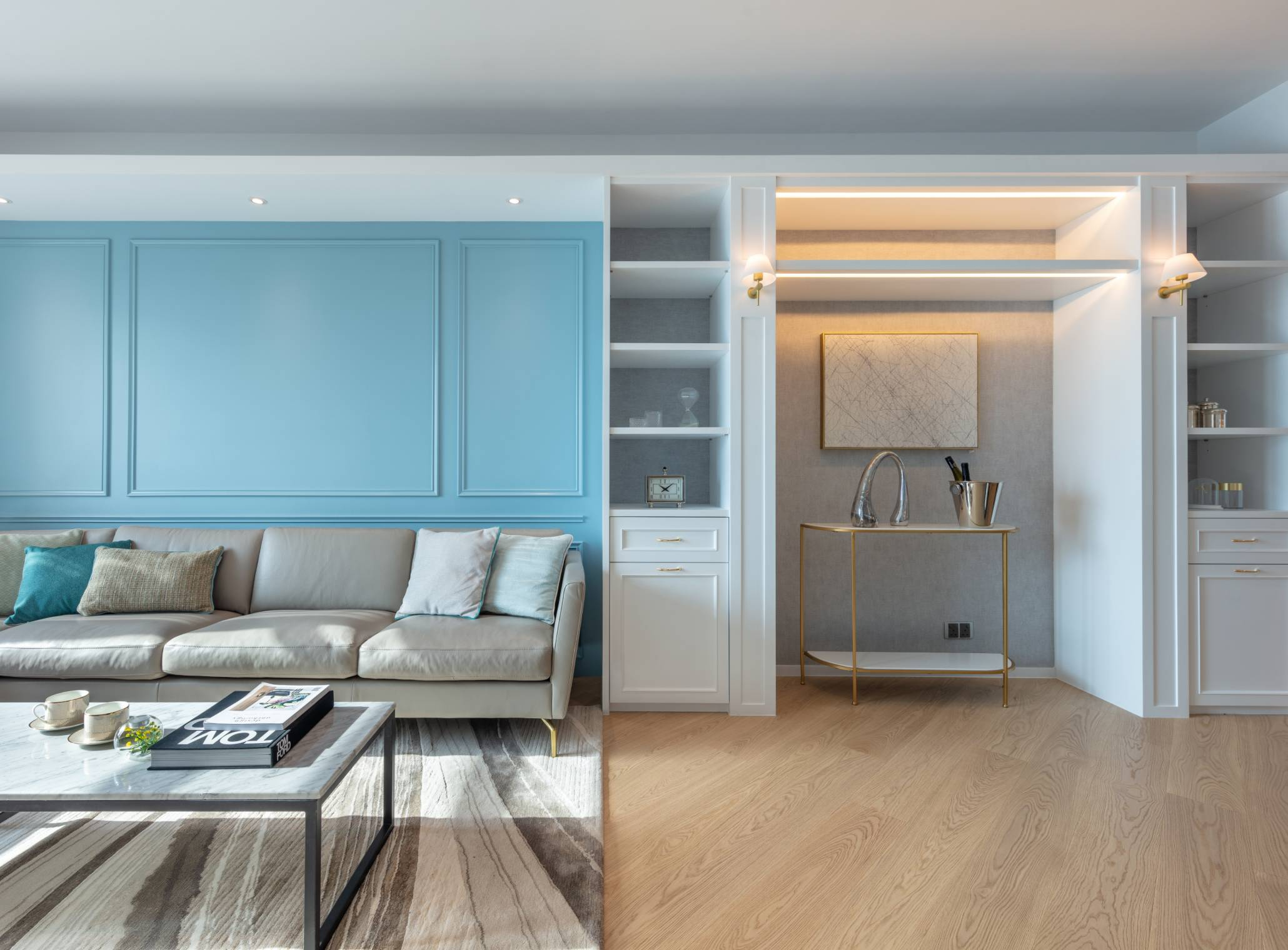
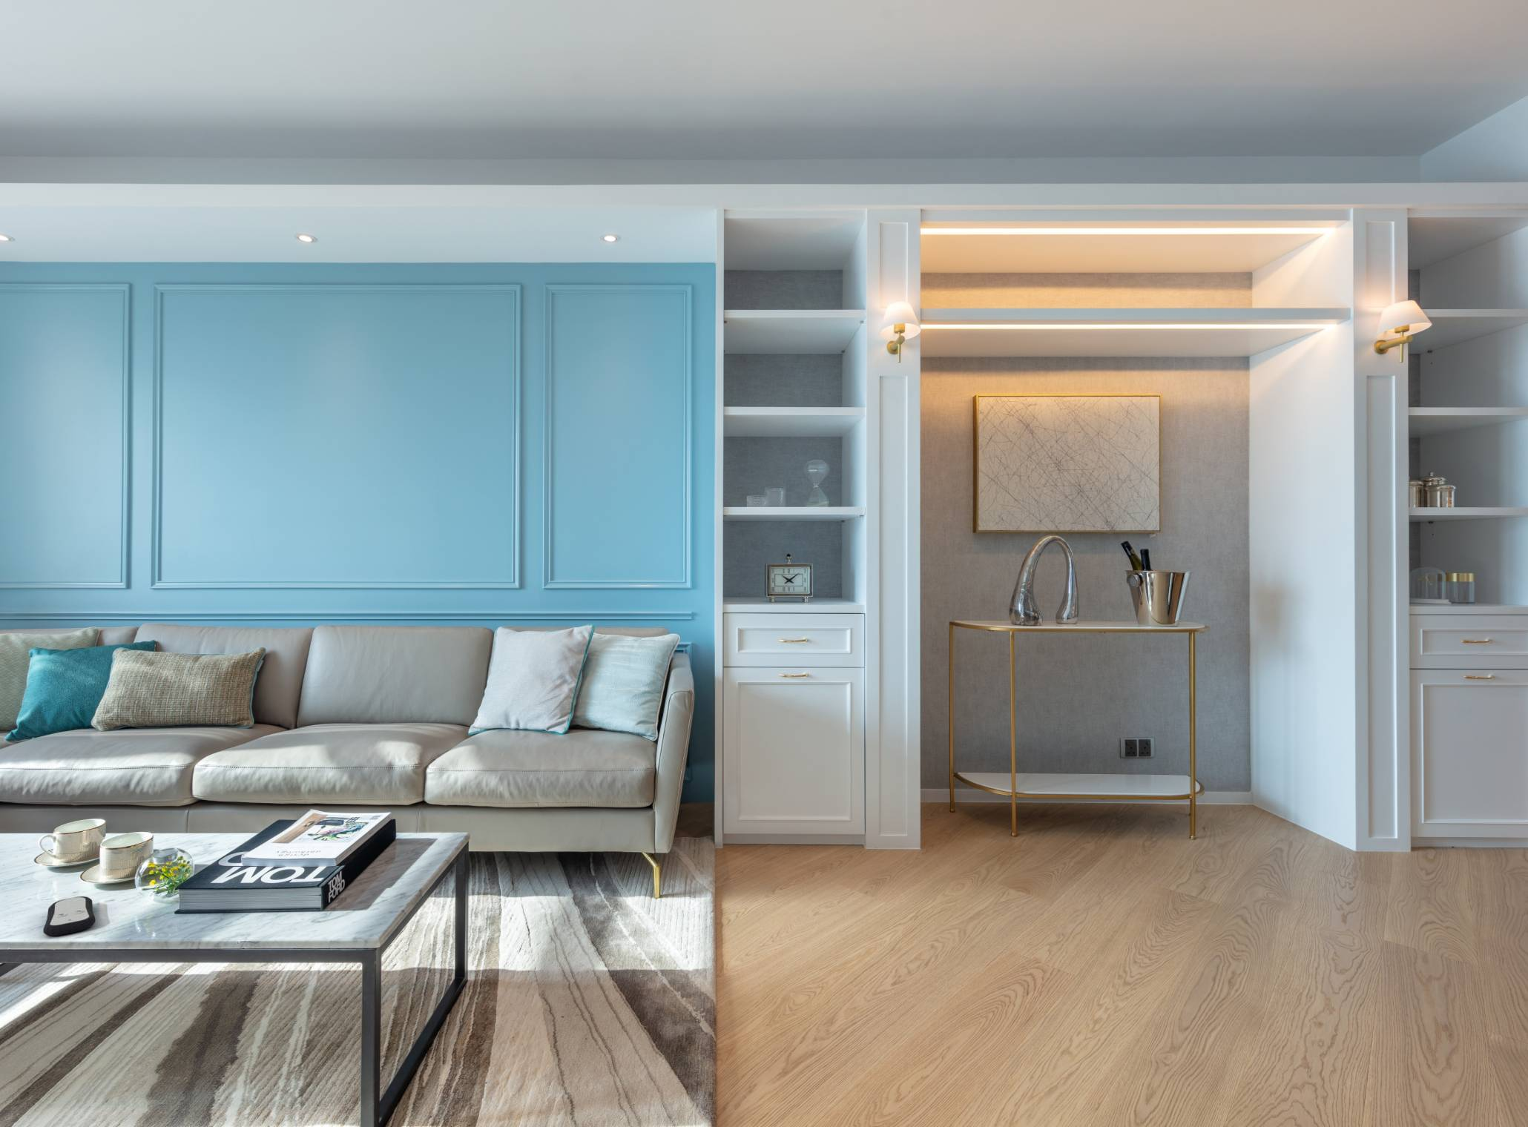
+ remote control (70, 915)
